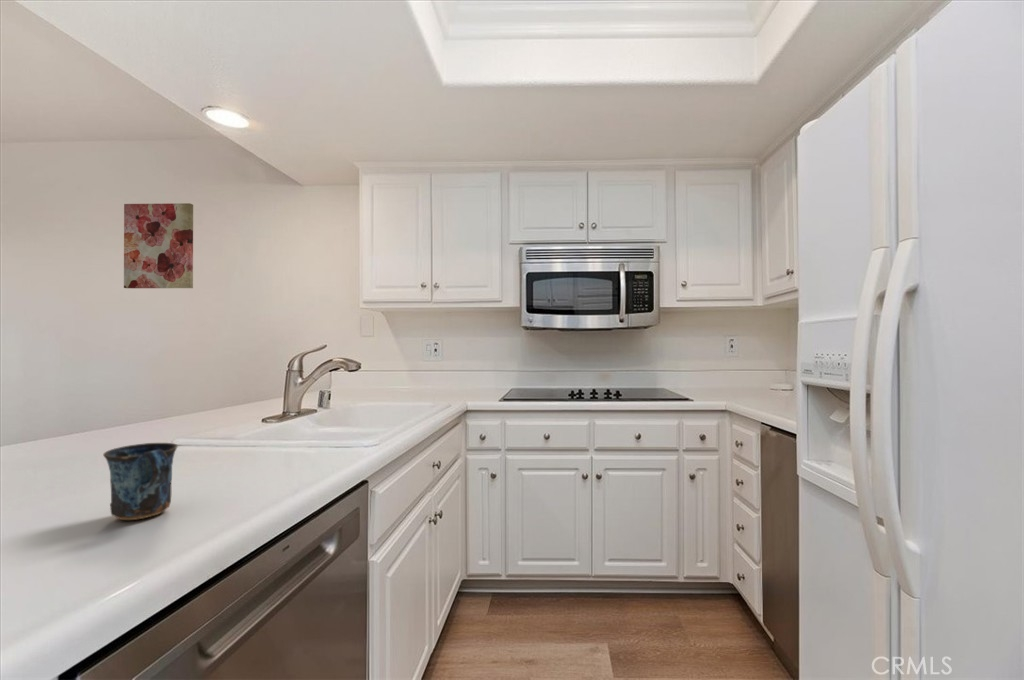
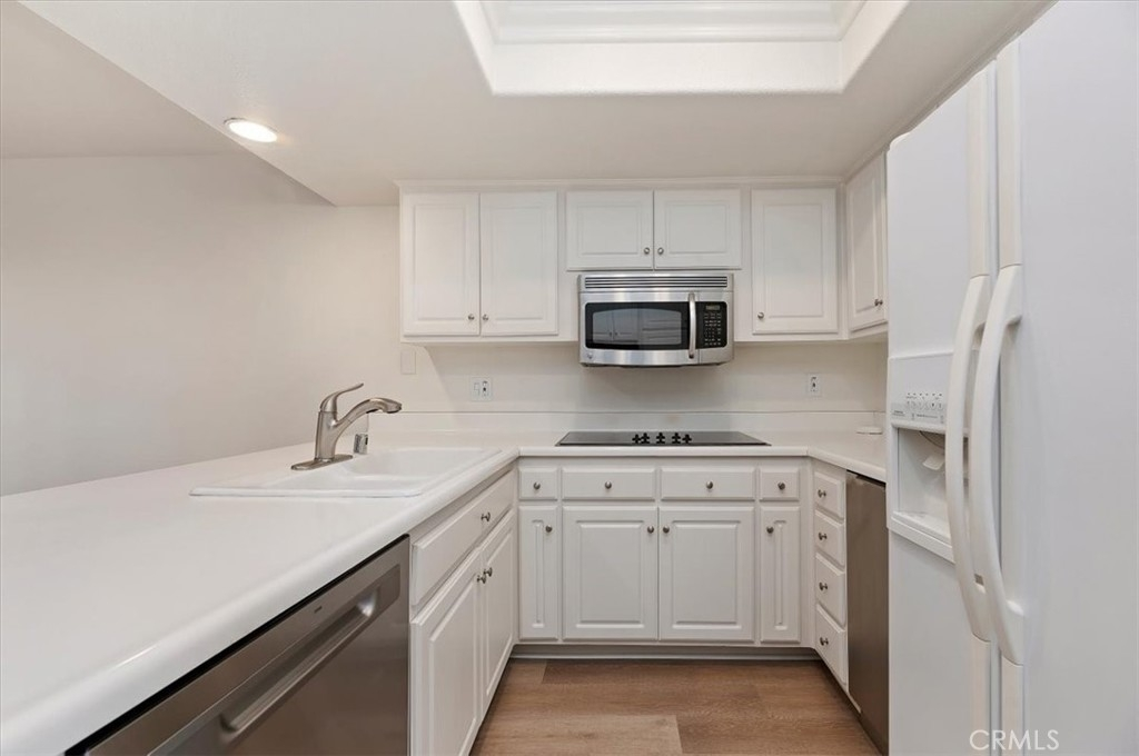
- mug (139, 482)
- wall art (158, 246)
